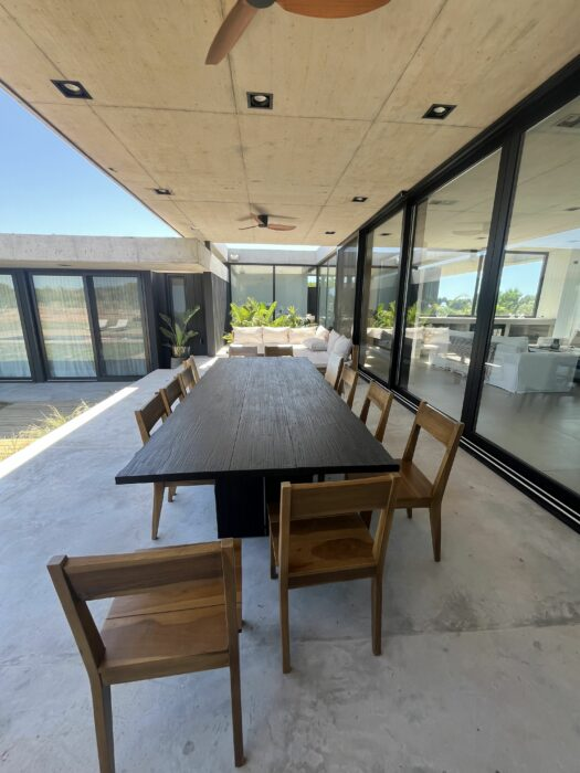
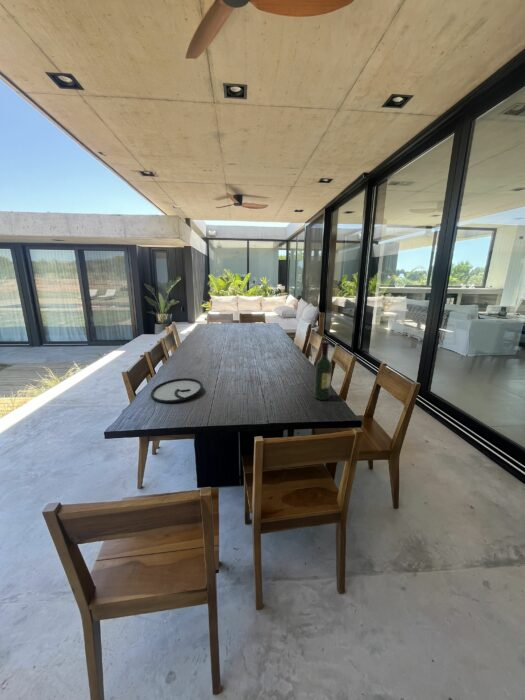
+ plate (177, 389)
+ wine bottle (323, 370)
